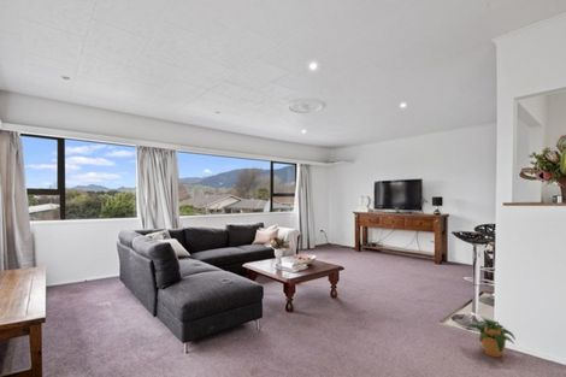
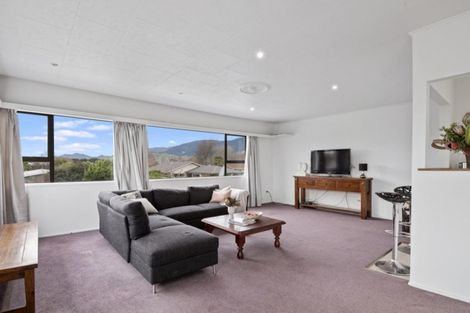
- potted plant (489, 335)
